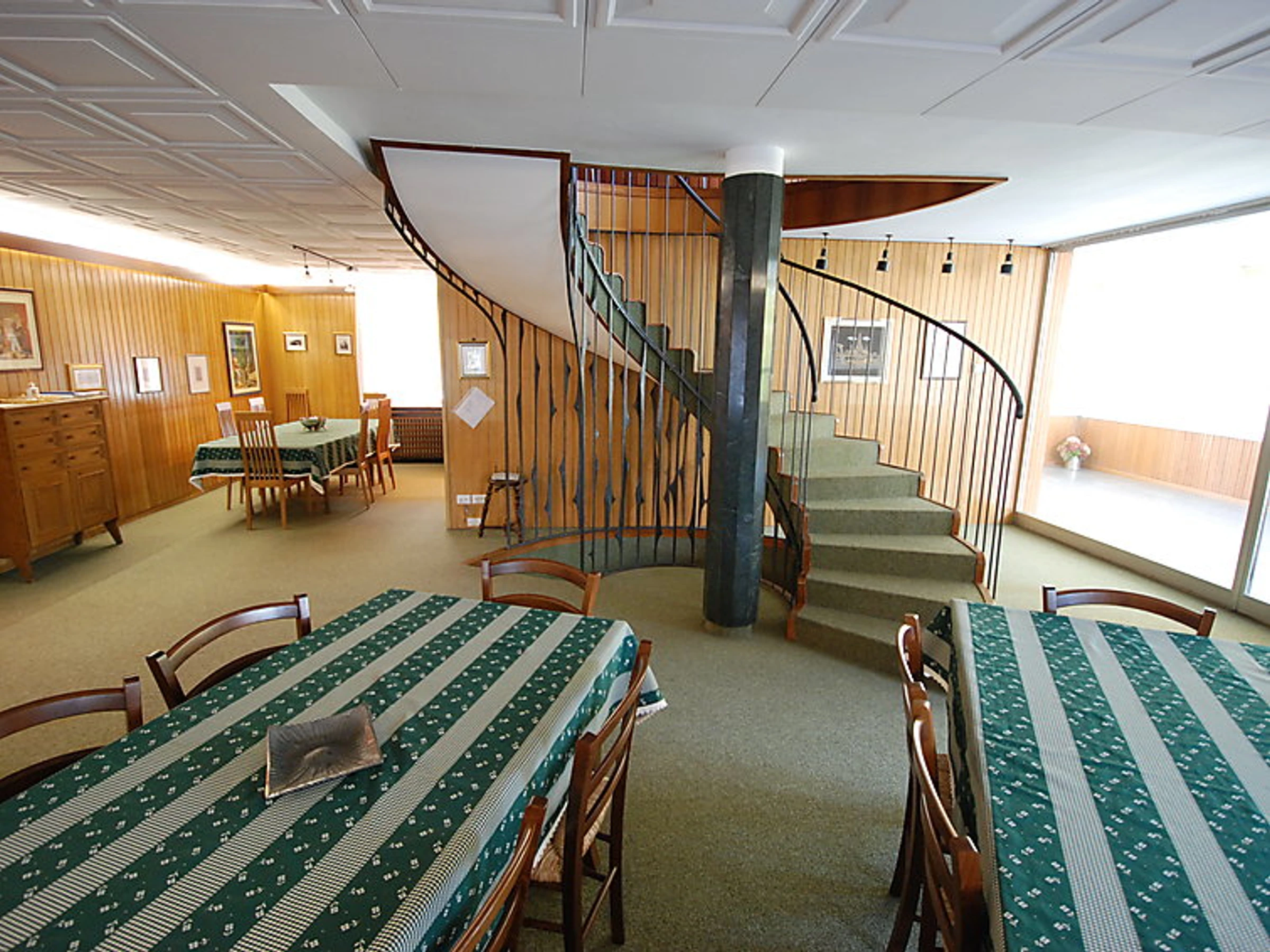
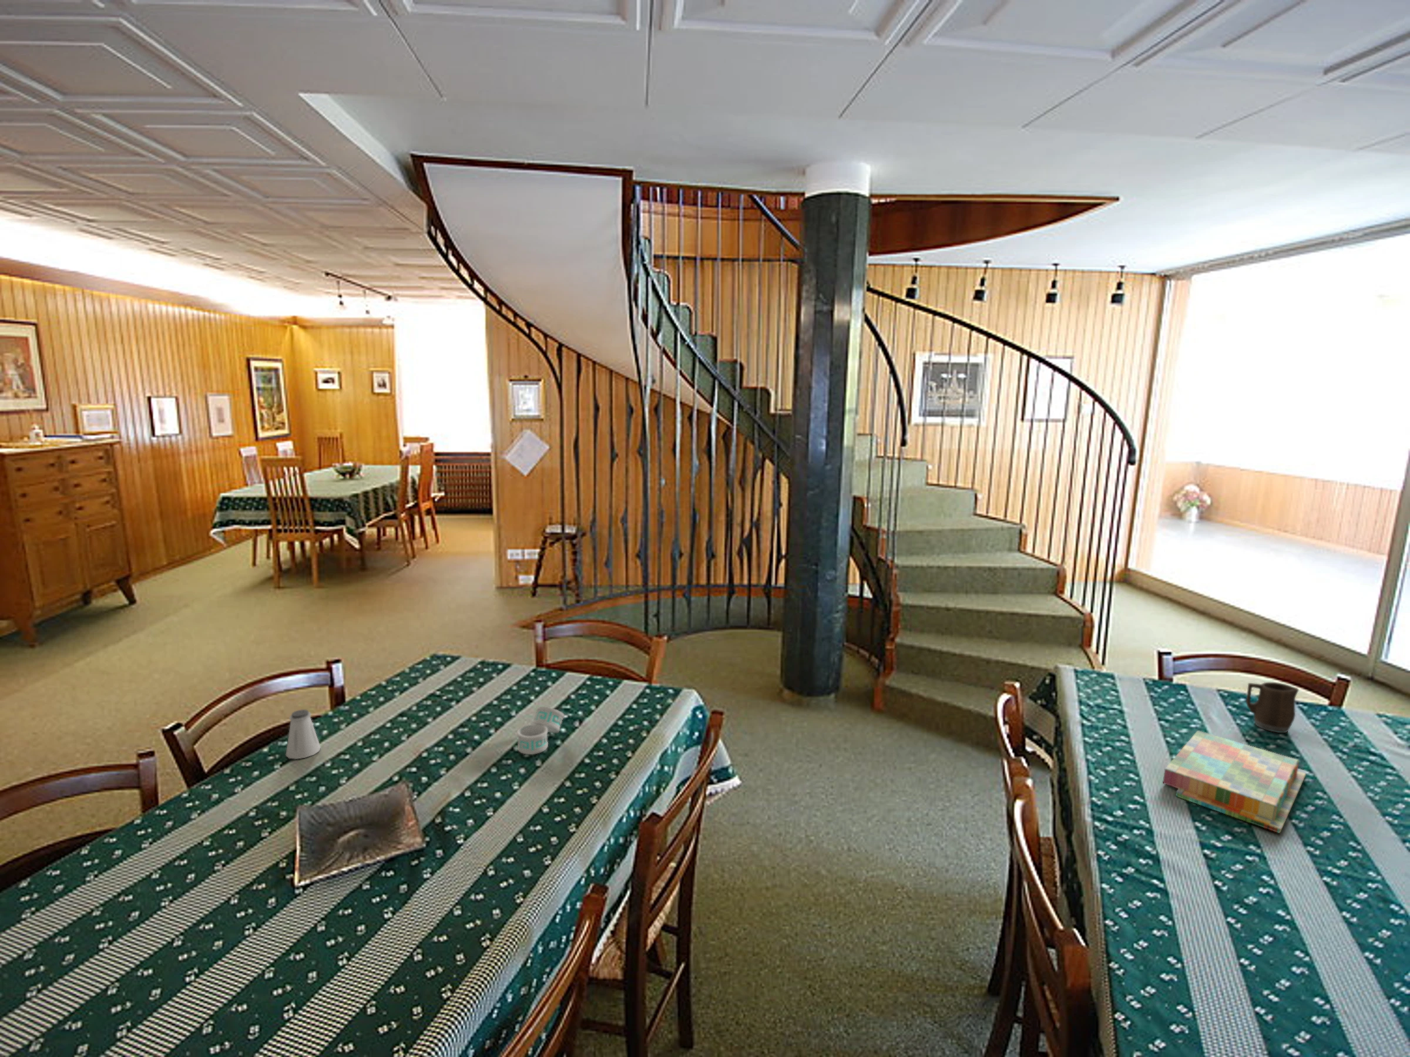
+ saltshaker (301, 732)
+ napkin ring (541, 725)
+ board game (1236, 774)
+ mug (1270, 705)
